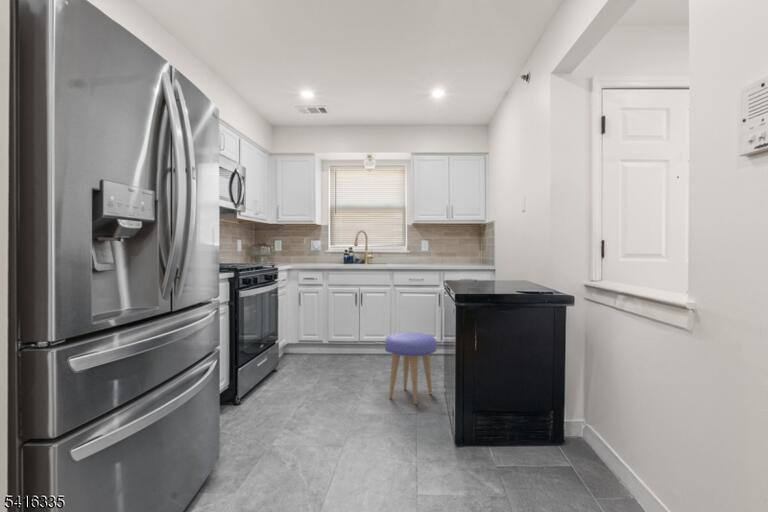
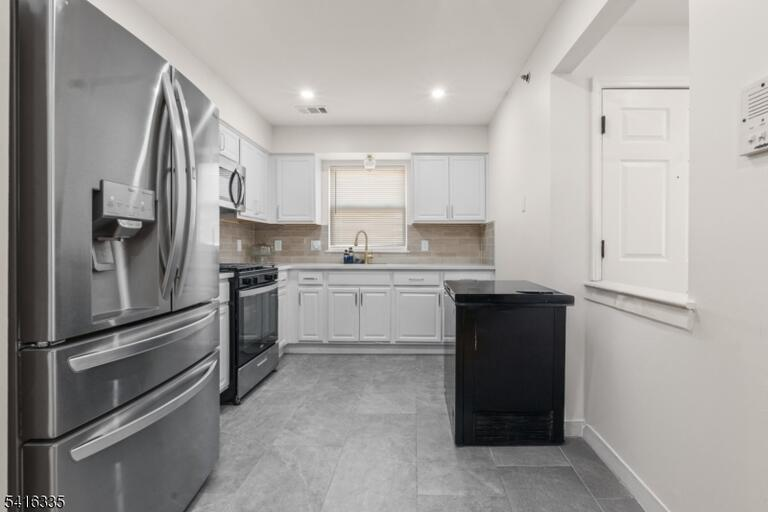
- stool (410, 365)
